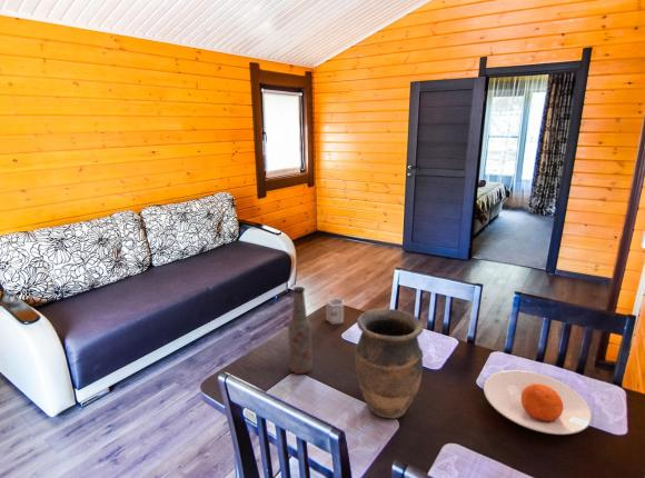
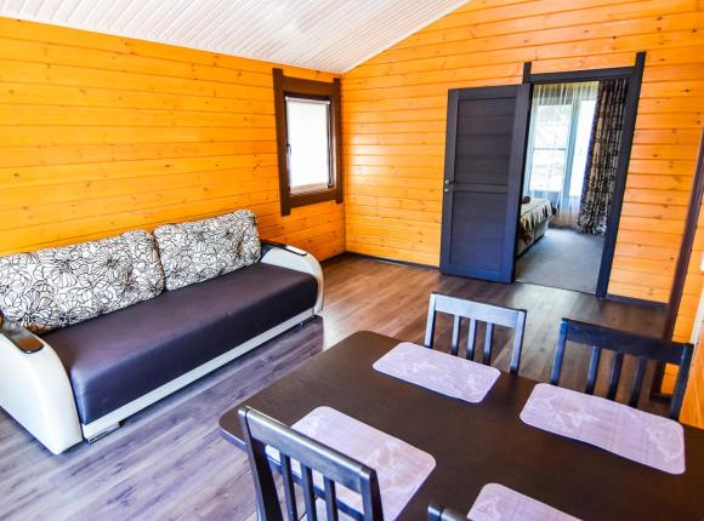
- vase (388, 365)
- cup (336, 310)
- plate (535, 395)
- bottle (299, 329)
